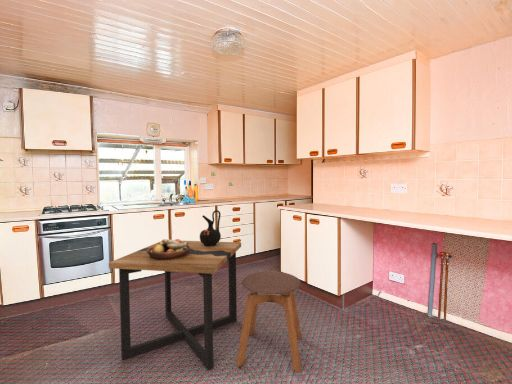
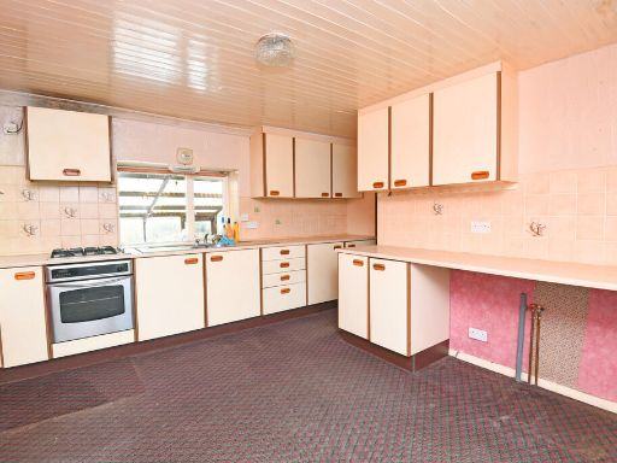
- stool (271, 302)
- side table (170, 294)
- fruit bowl (169, 246)
- ceramic jug (210, 227)
